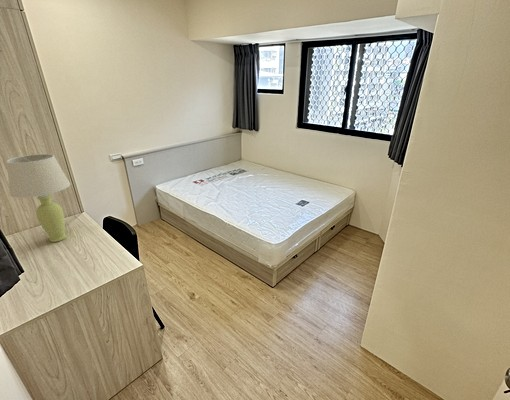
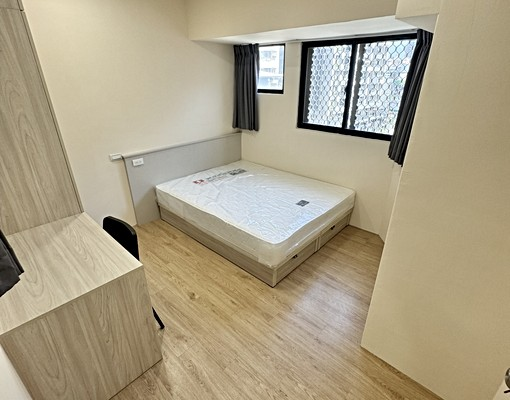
- table lamp (45, 200)
